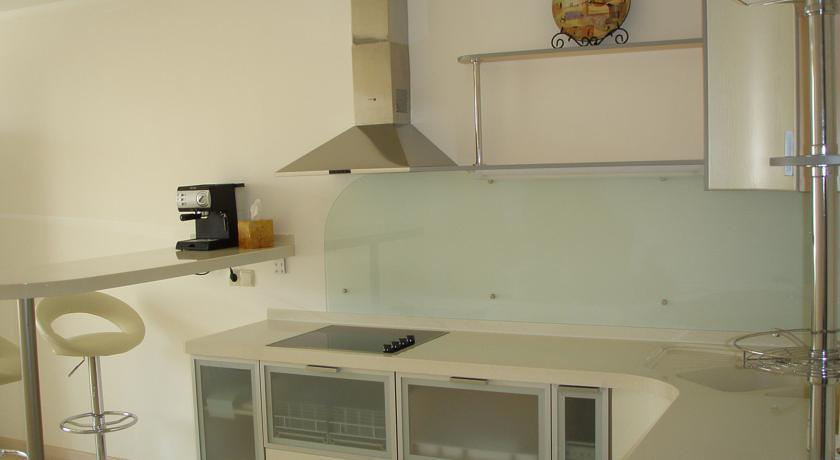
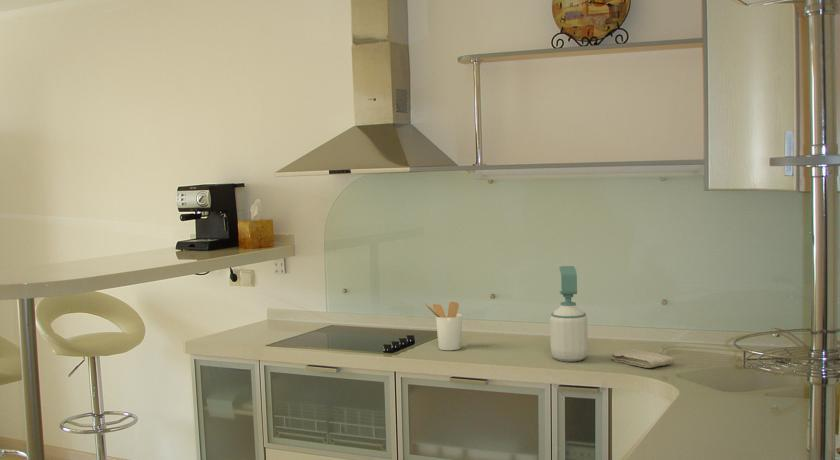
+ washcloth (641, 357)
+ soap bottle (568, 312)
+ utensil holder (442, 324)
